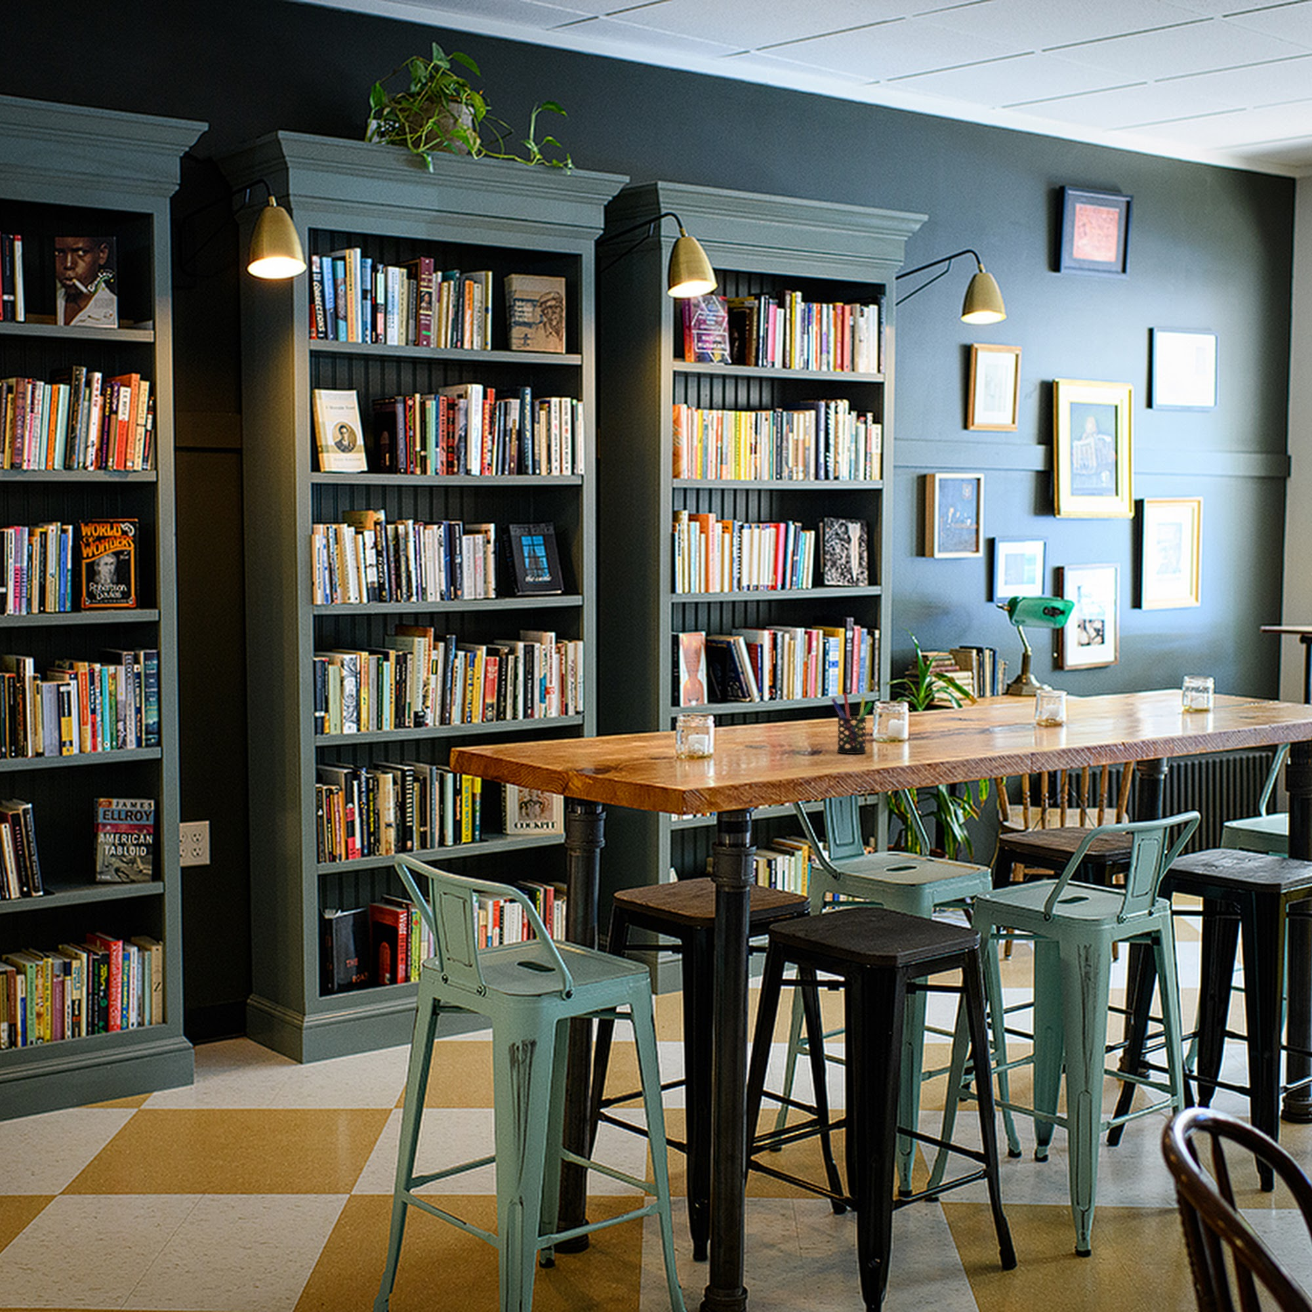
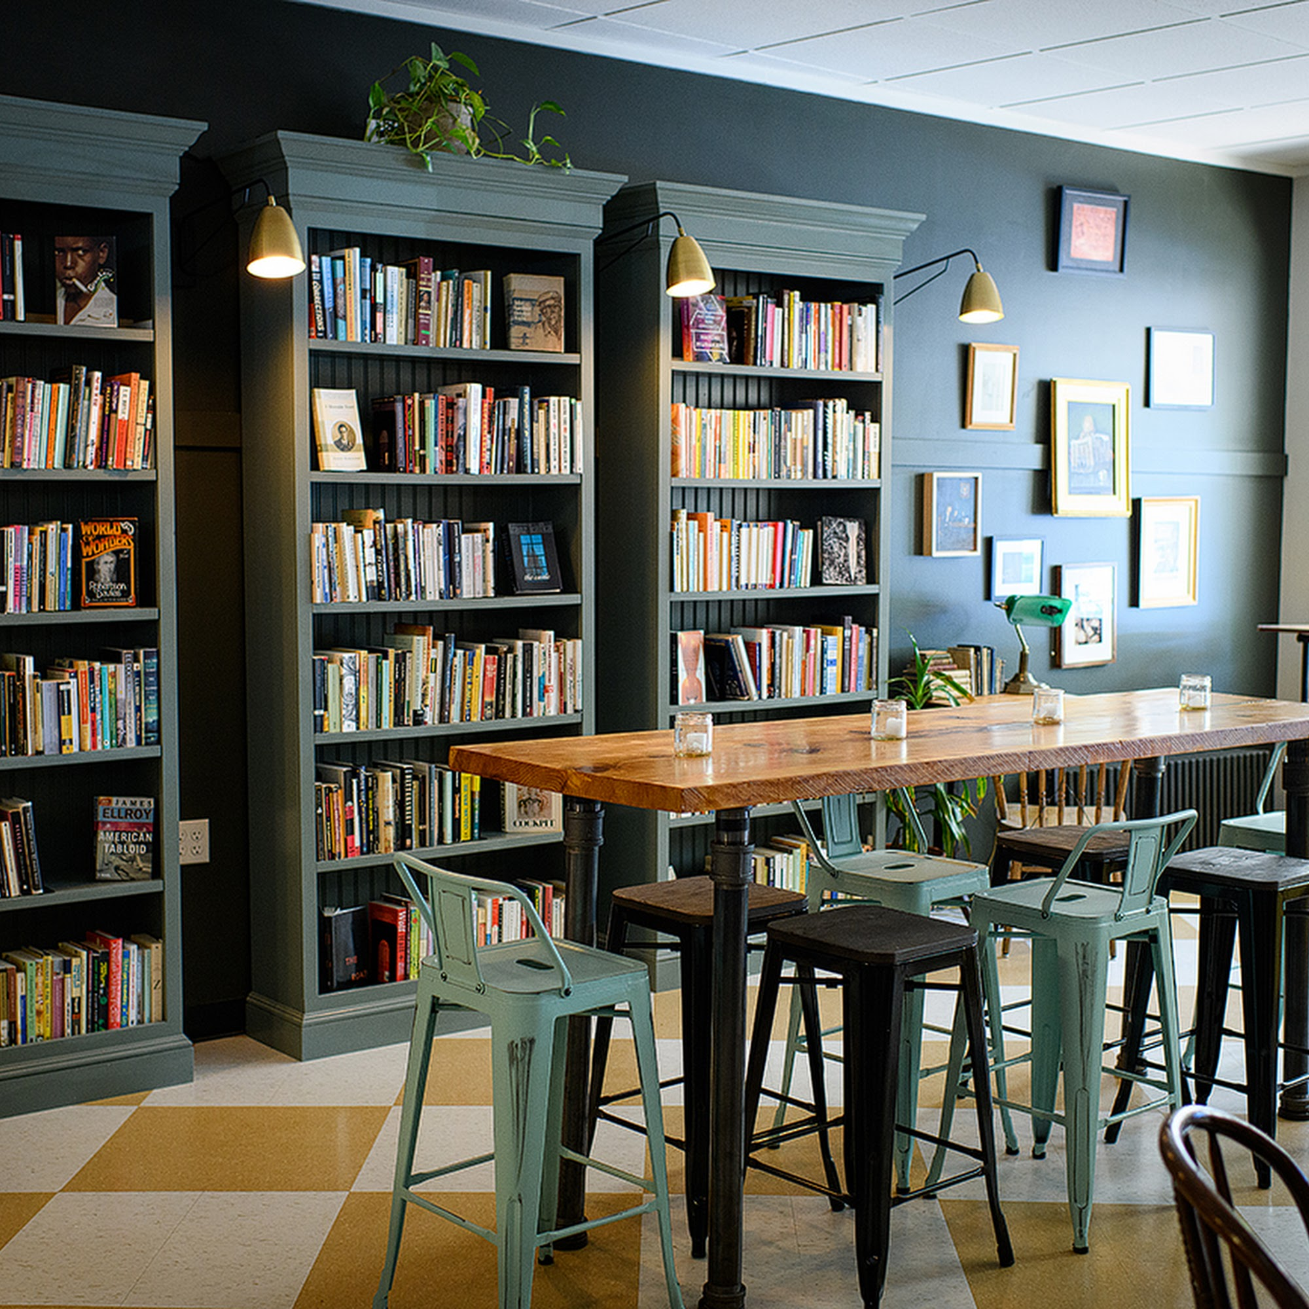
- pen holder (855, 723)
